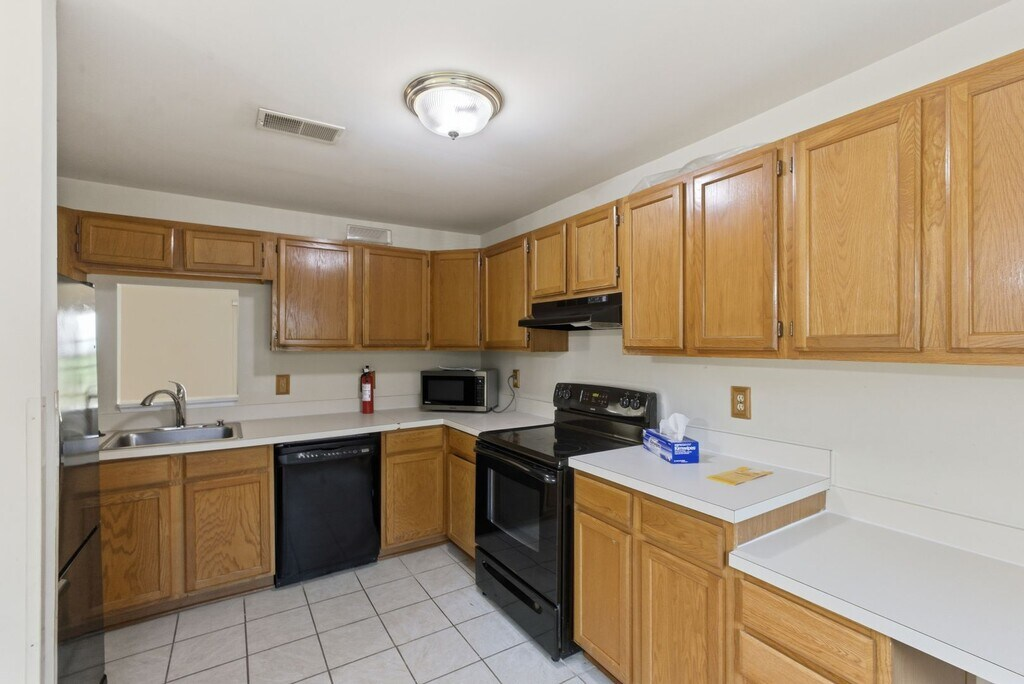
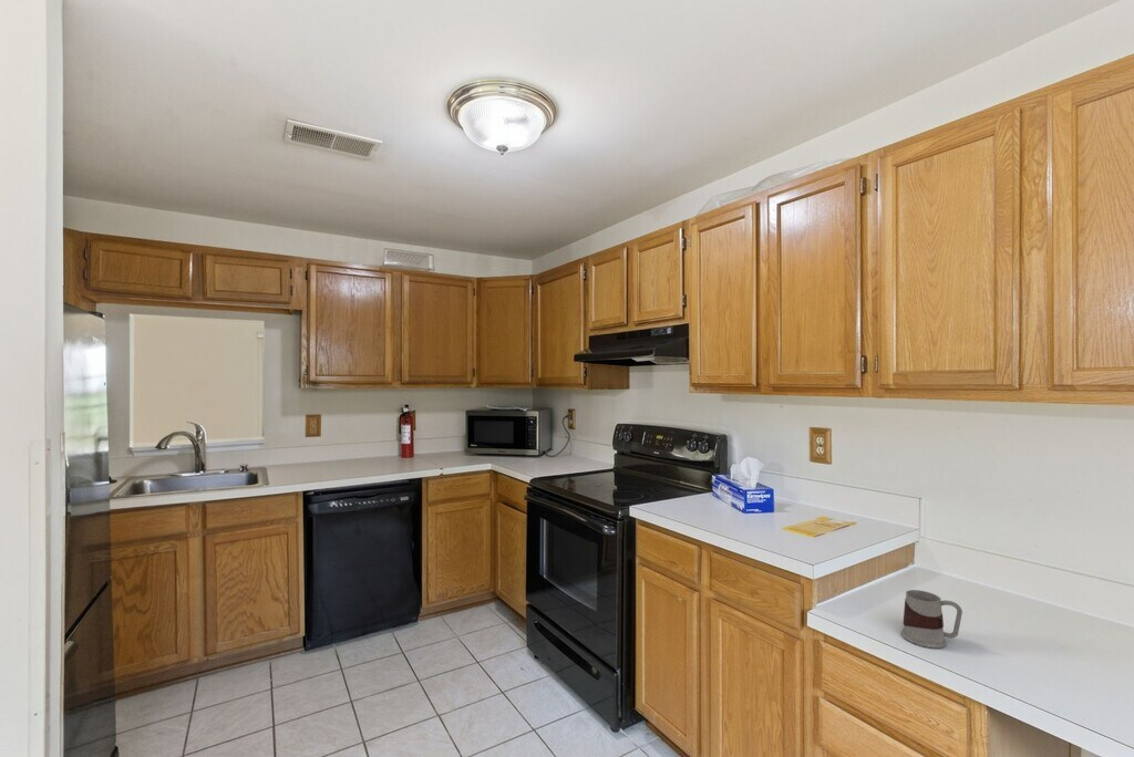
+ mug (930, 618)
